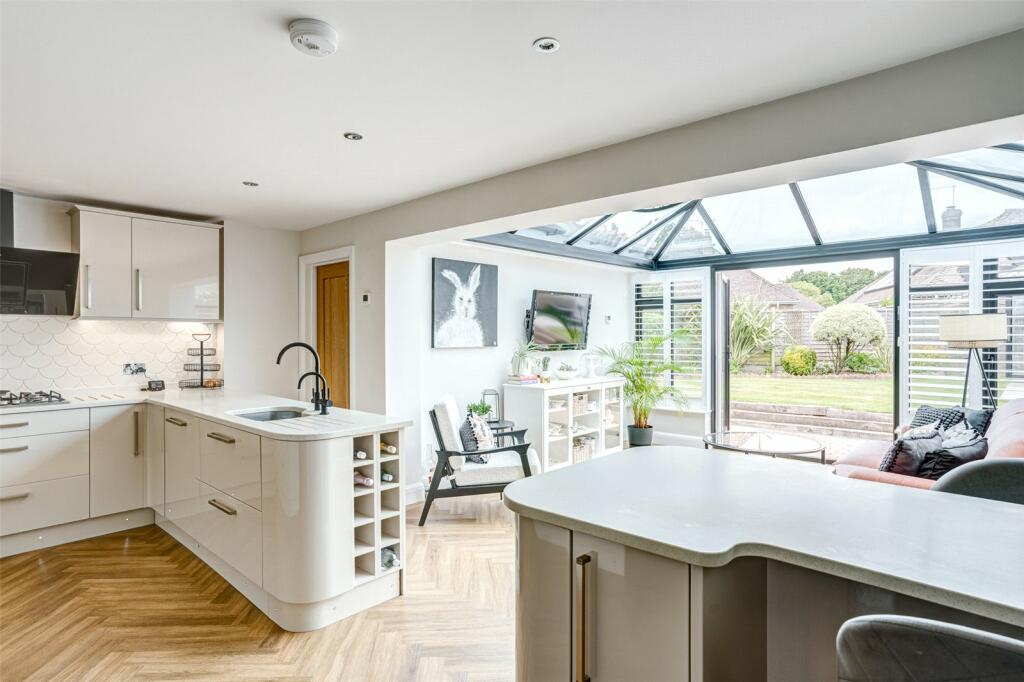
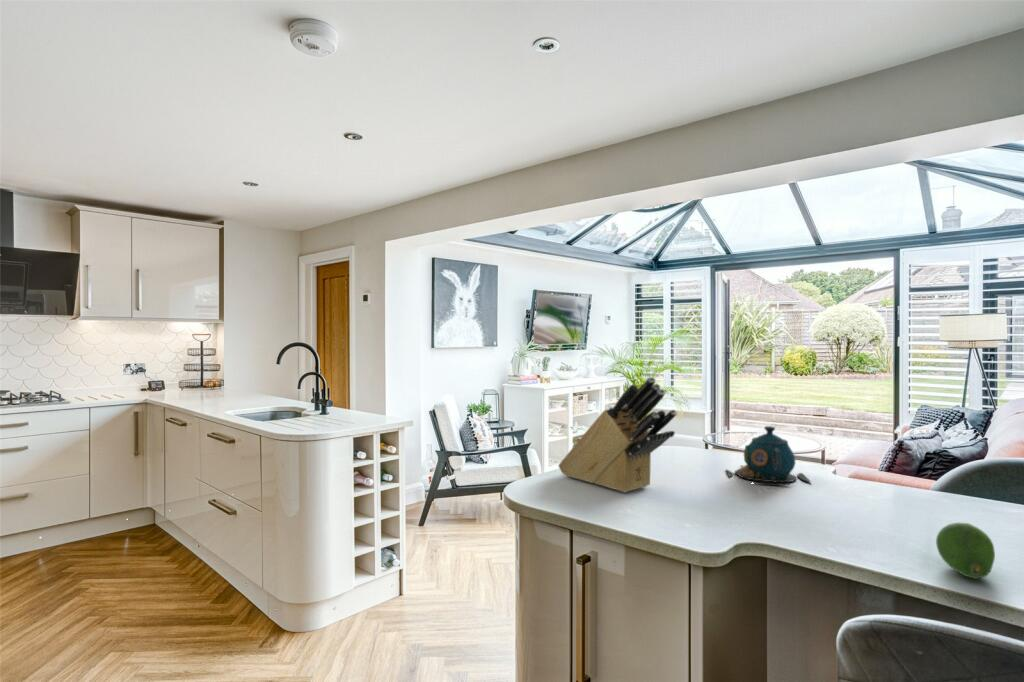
+ teapot (766, 451)
+ fruit (965, 548)
+ knife block (614, 429)
